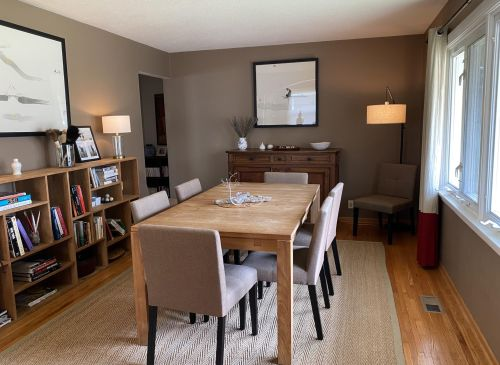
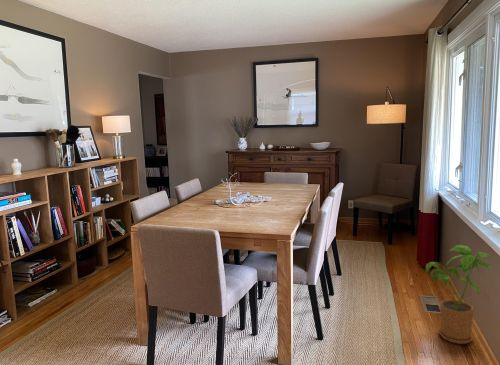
+ house plant (454, 292)
